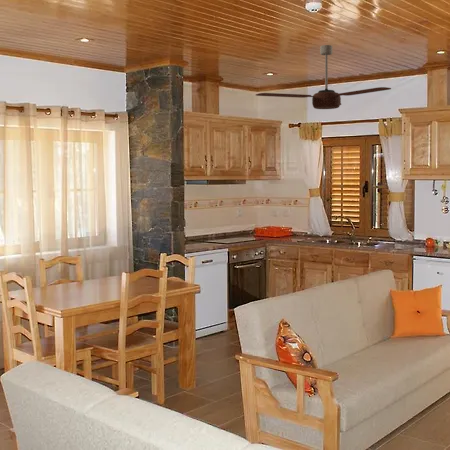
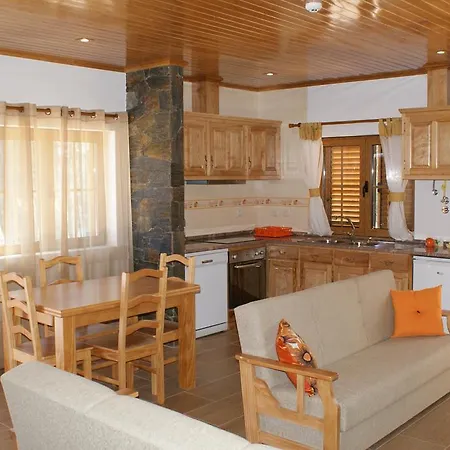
- ceiling fan (325, 79)
